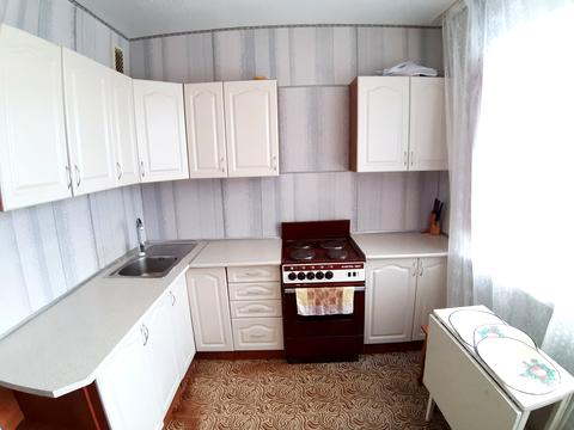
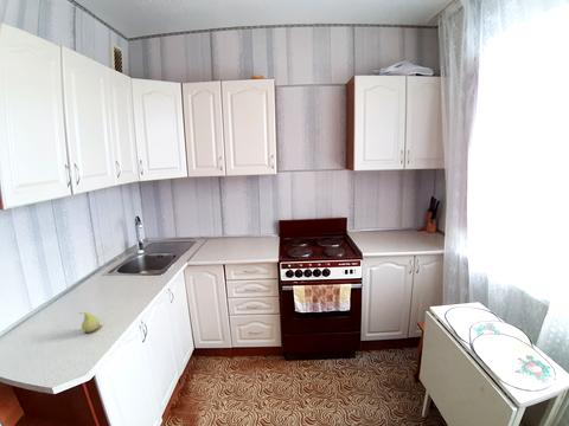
+ fruit (88, 320)
